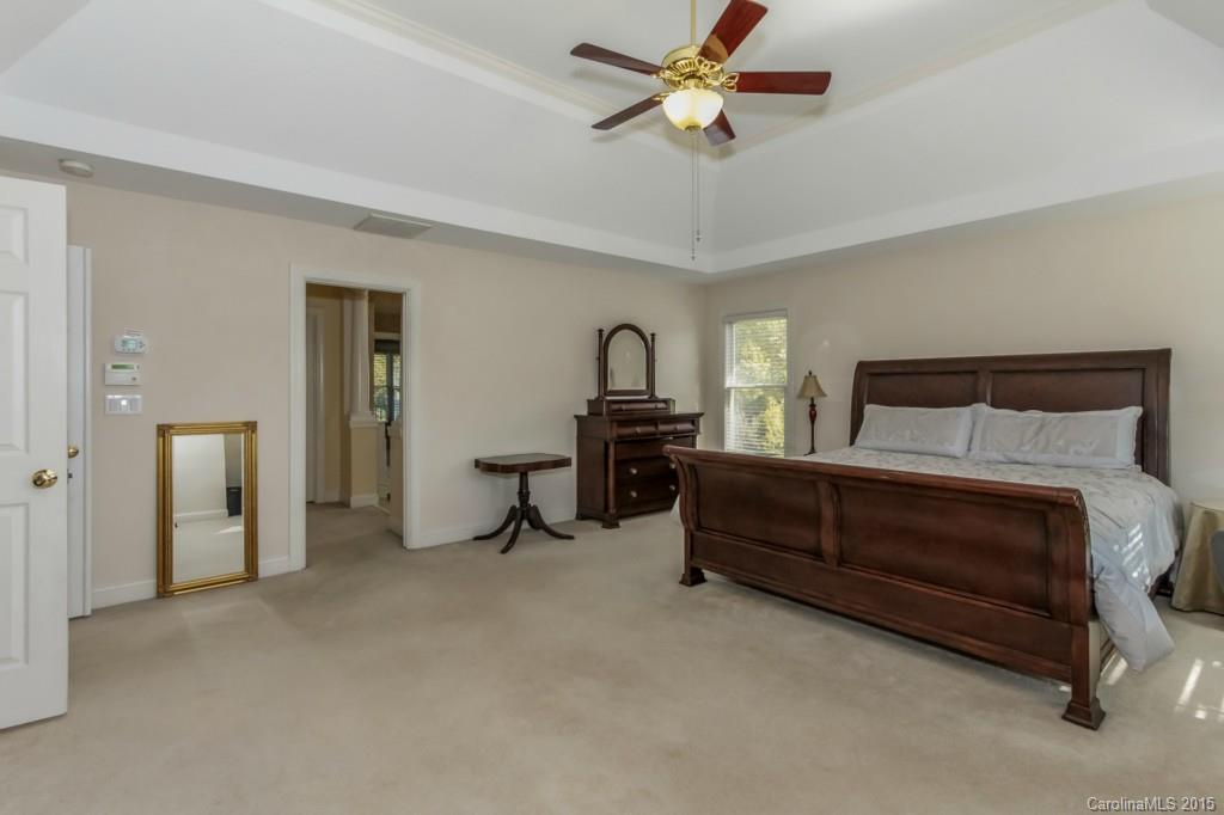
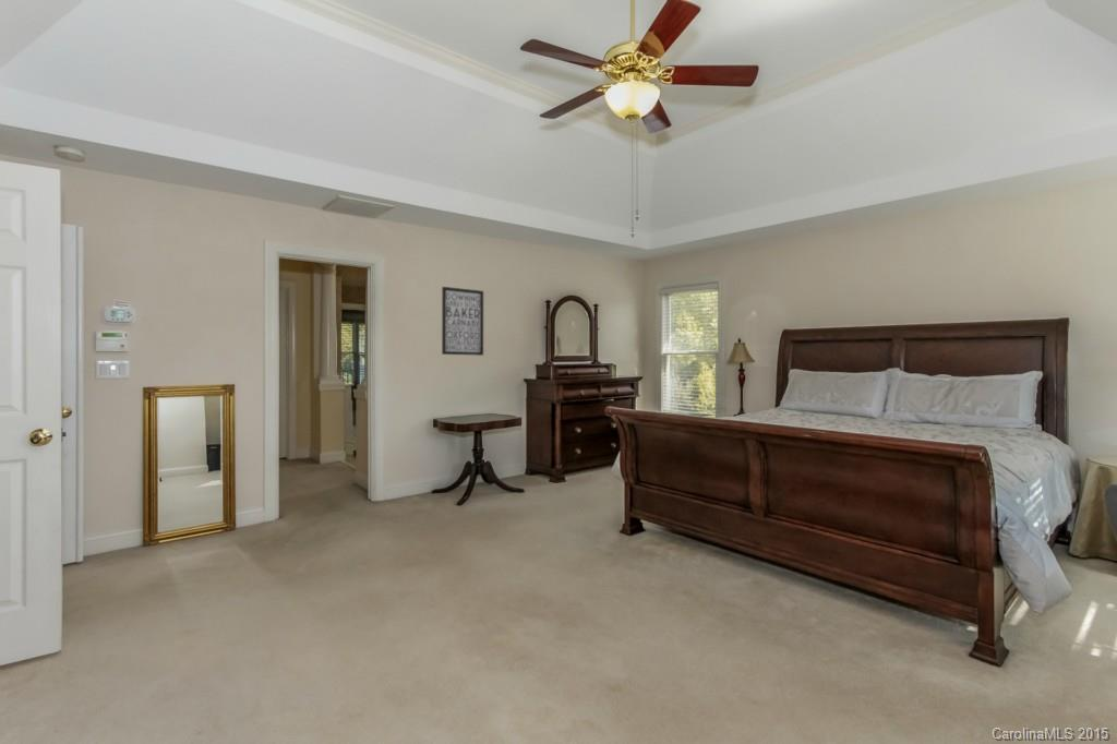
+ wall art (463, 322)
